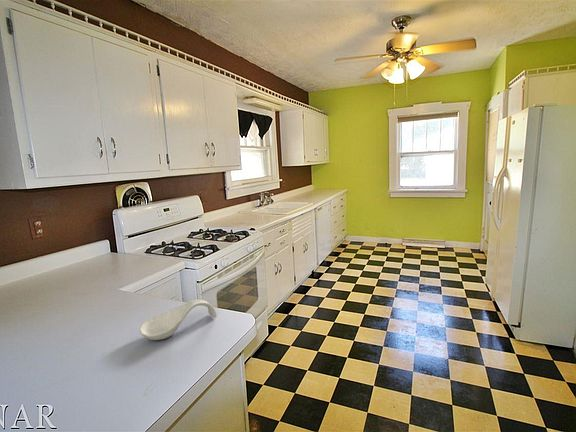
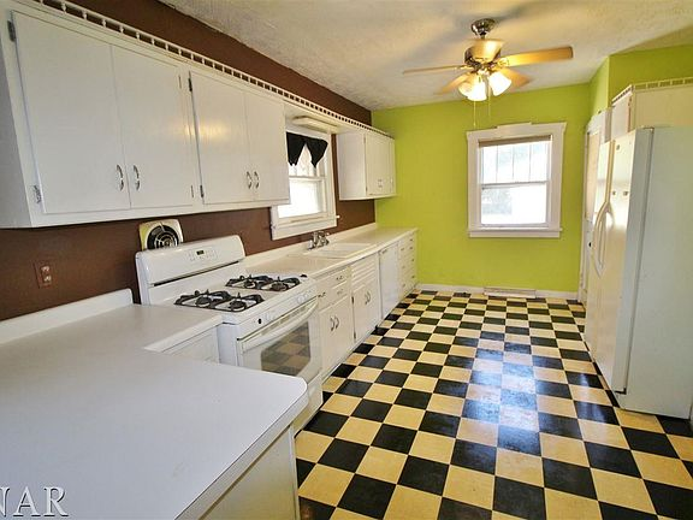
- spoon rest (179, 317)
